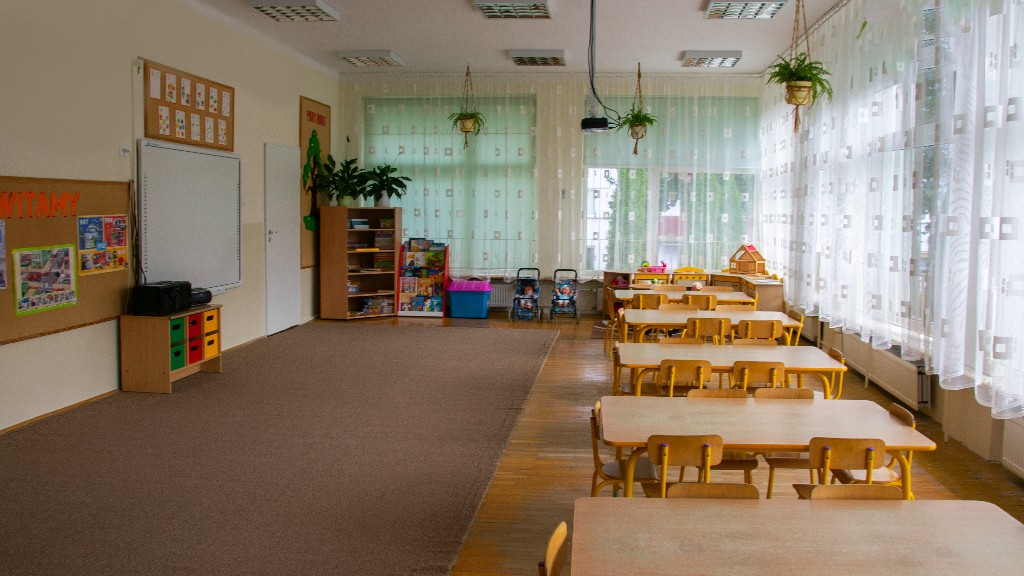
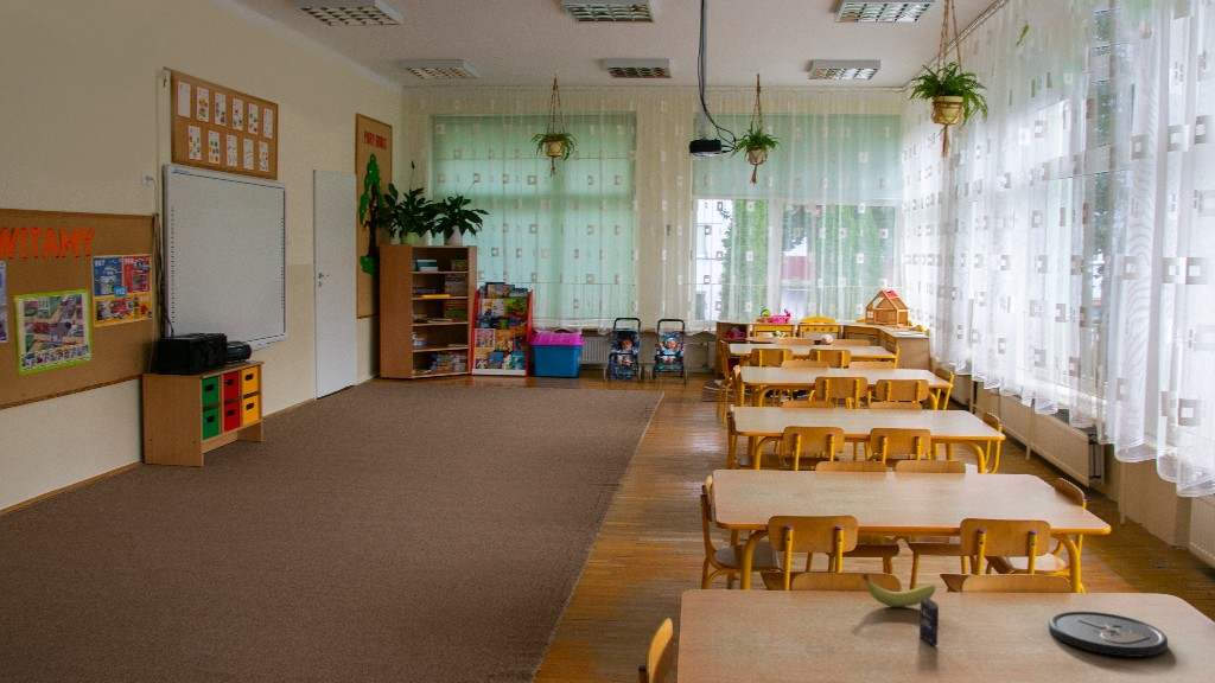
+ fruit (898, 592)
+ crayon box (929, 619)
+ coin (1106, 632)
